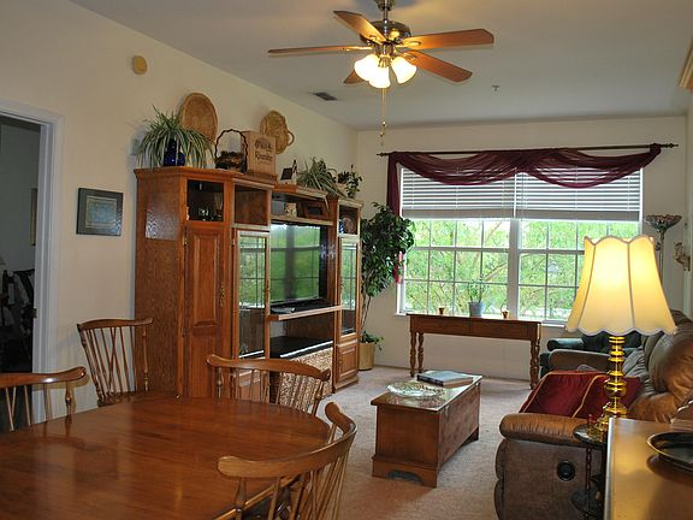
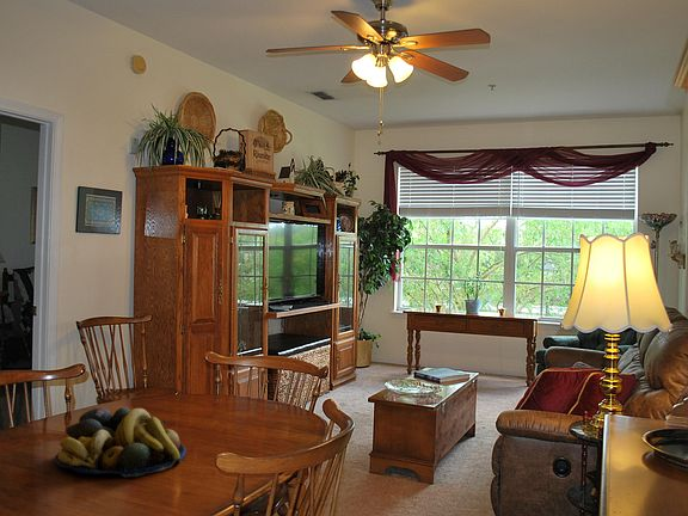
+ fruit bowl (123, 434)
